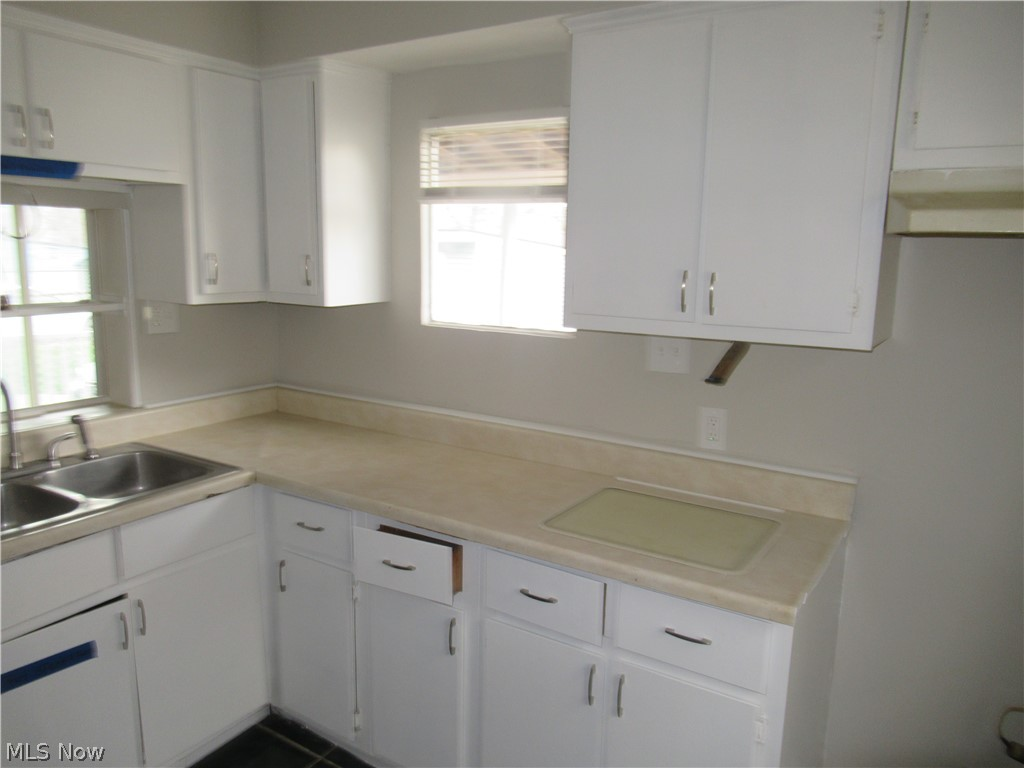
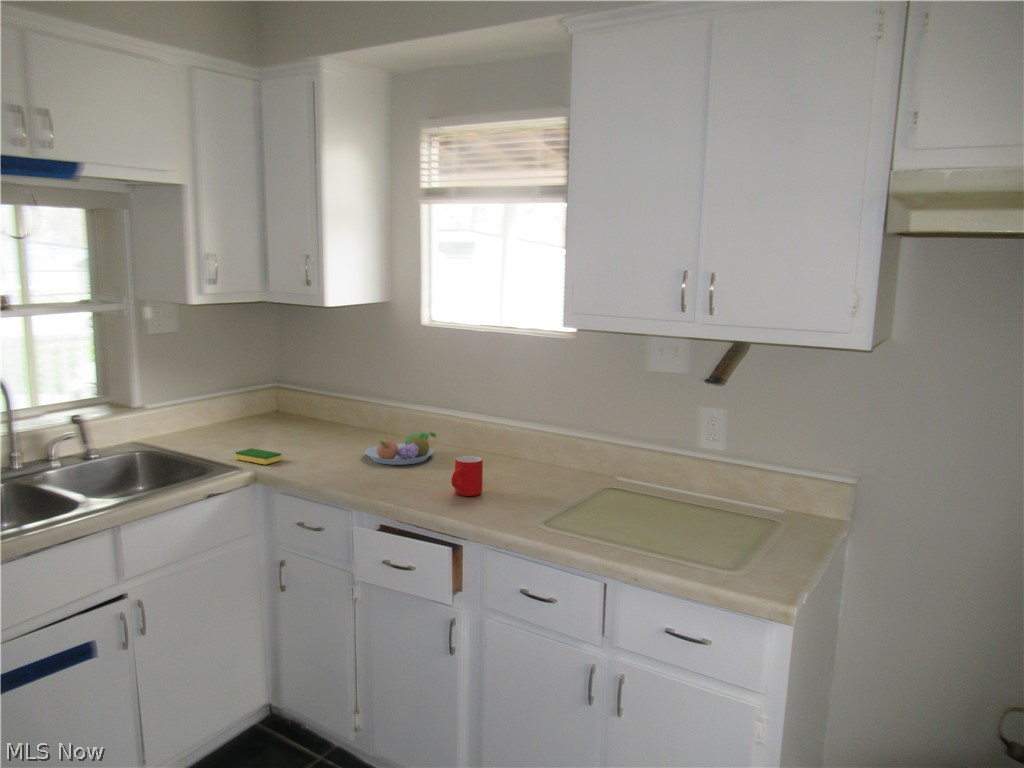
+ fruit bowl (402, 444)
+ dish sponge (258, 456)
+ mug (464, 478)
